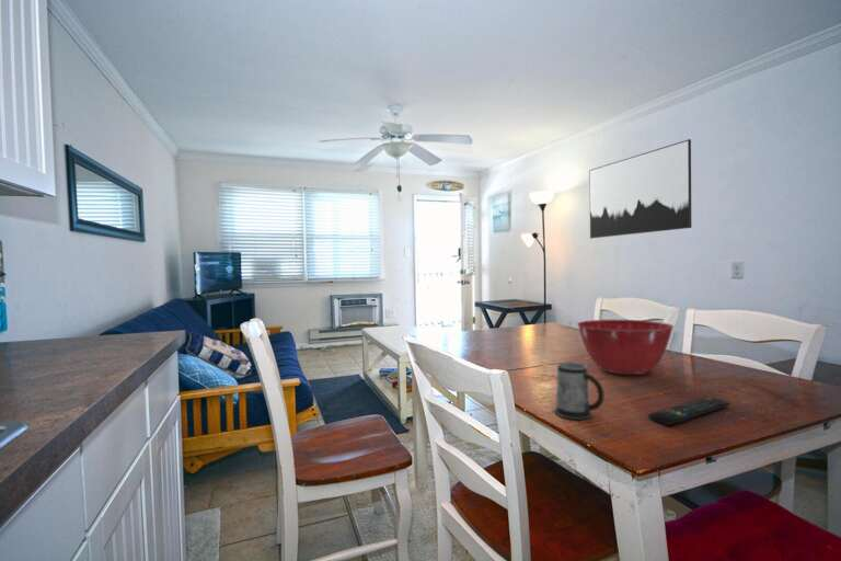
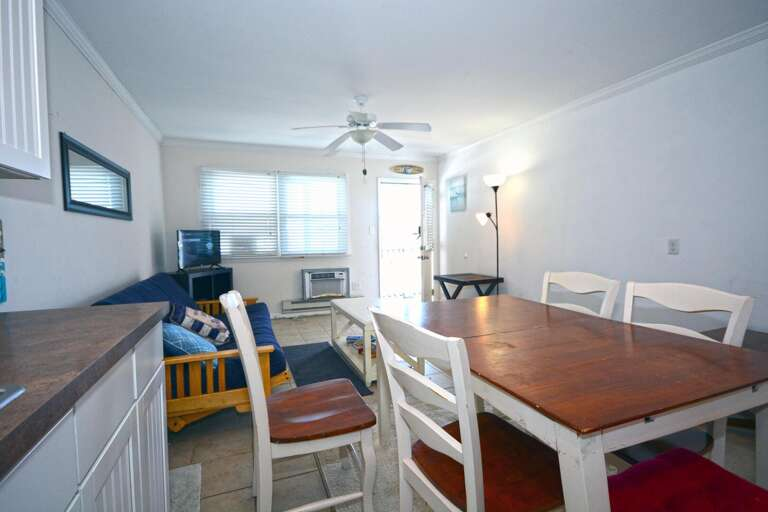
- wall art (633, 195)
- remote control (691, 410)
- mixing bowl (623, 346)
- mug (579, 390)
